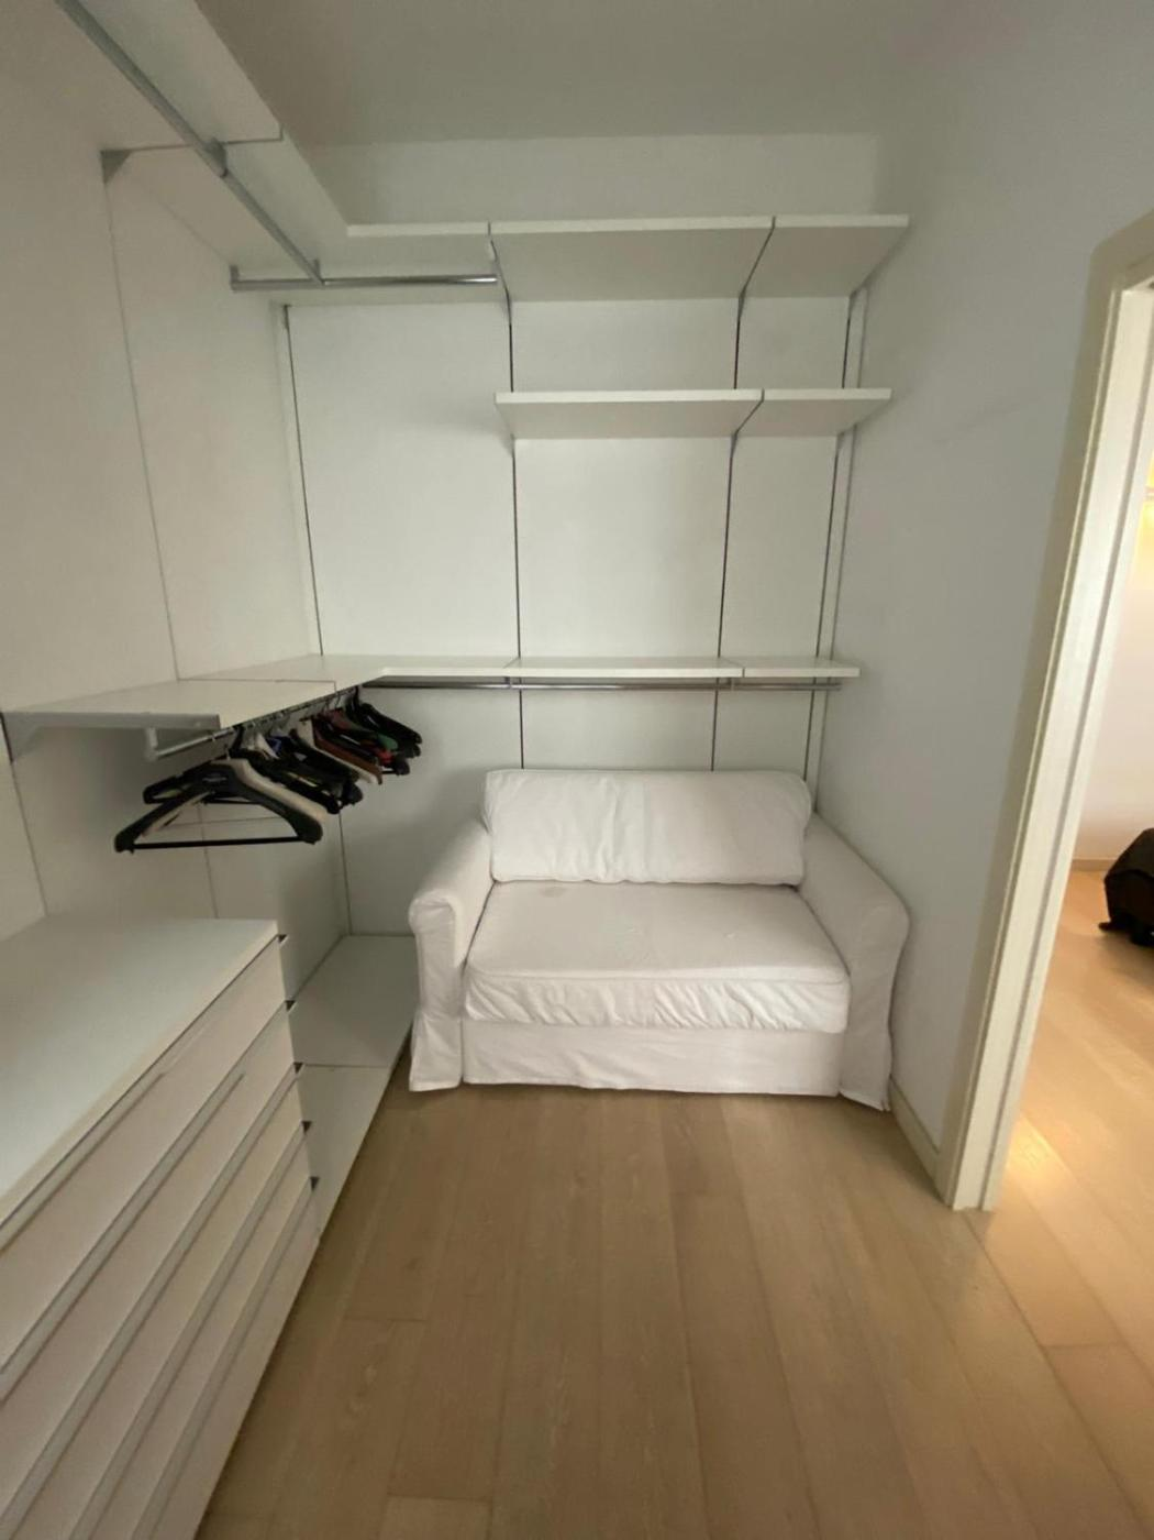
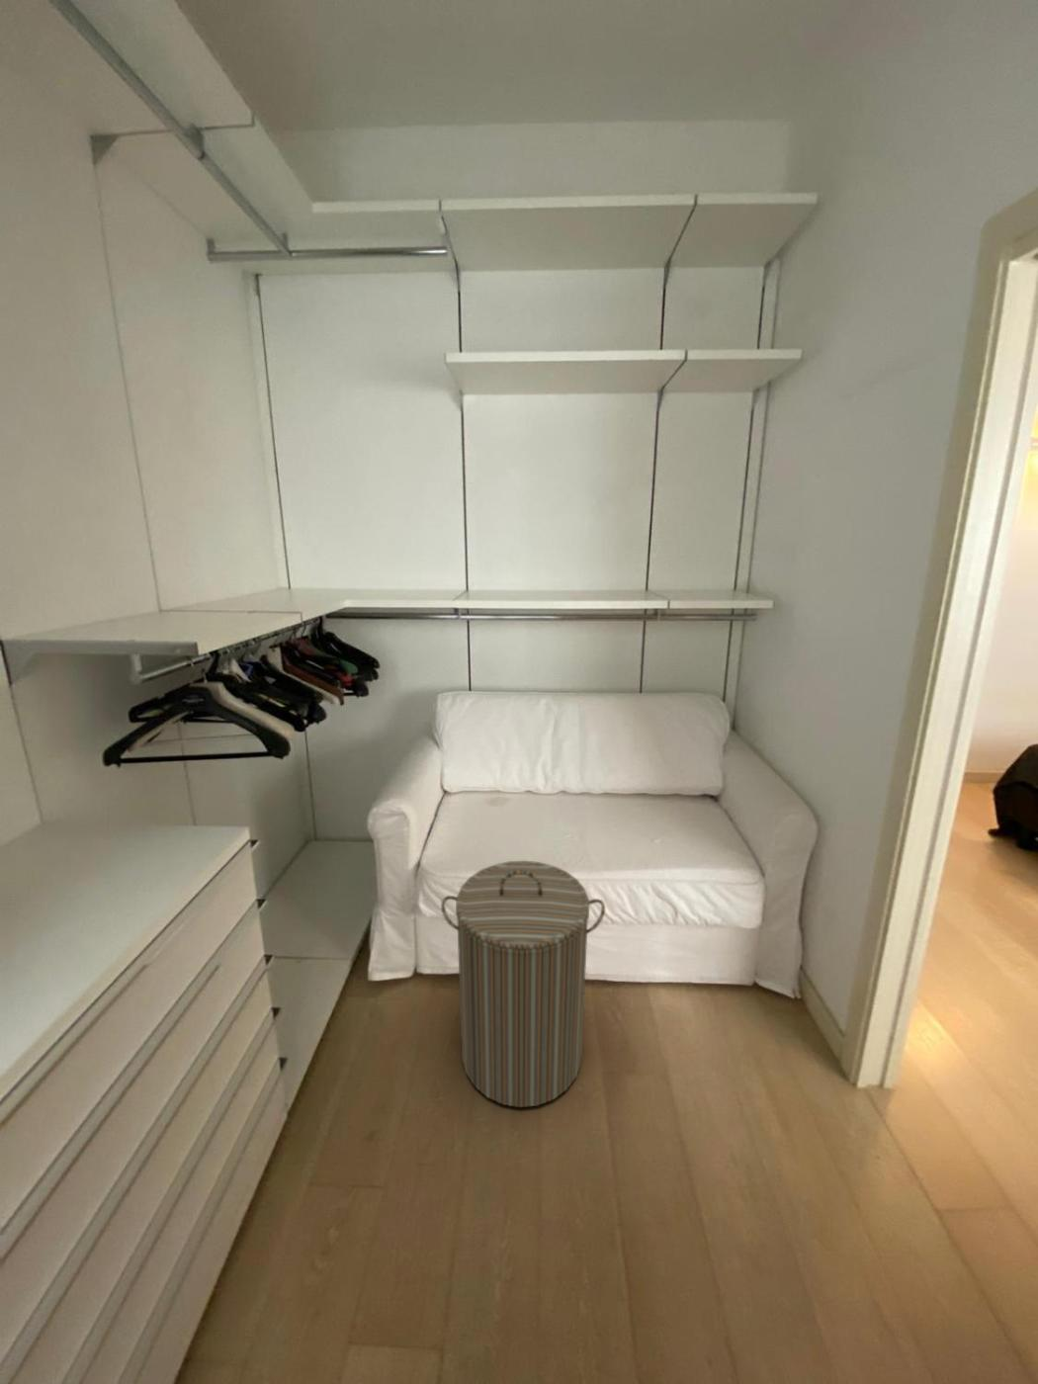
+ laundry hamper (522, 964)
